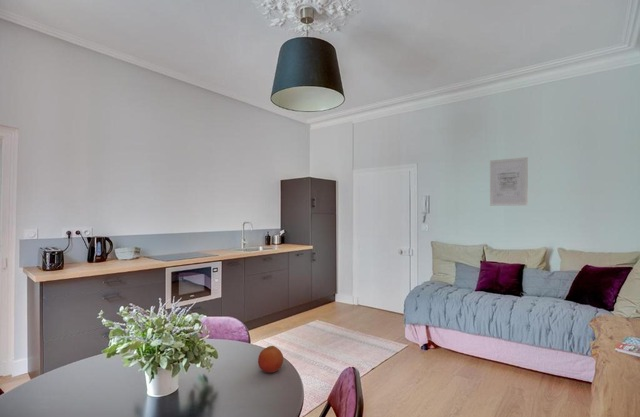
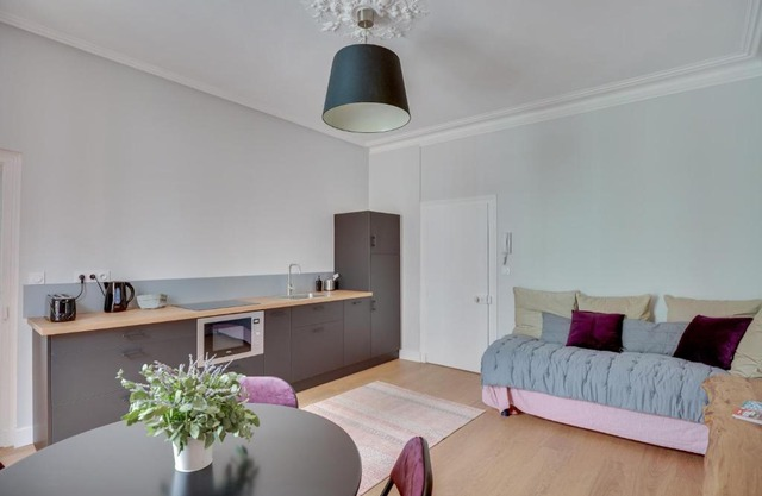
- fruit (270, 359)
- wall art (508, 182)
